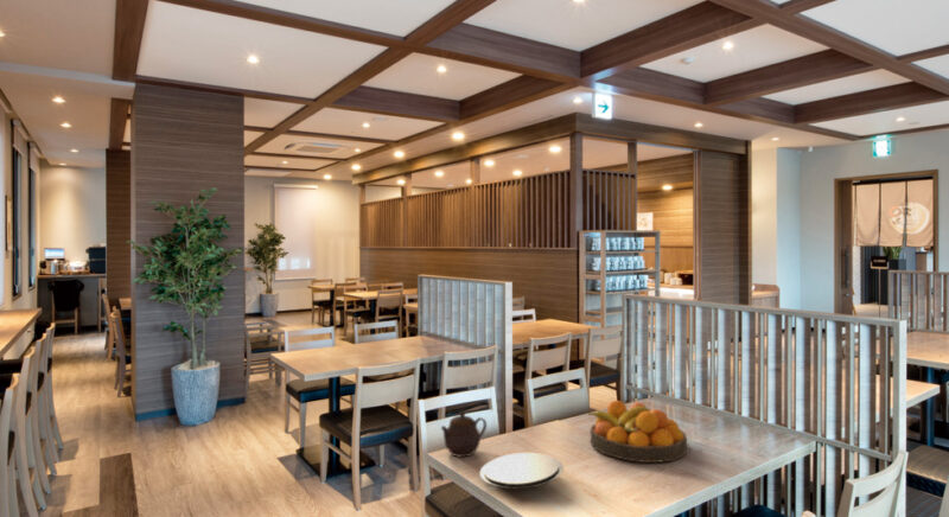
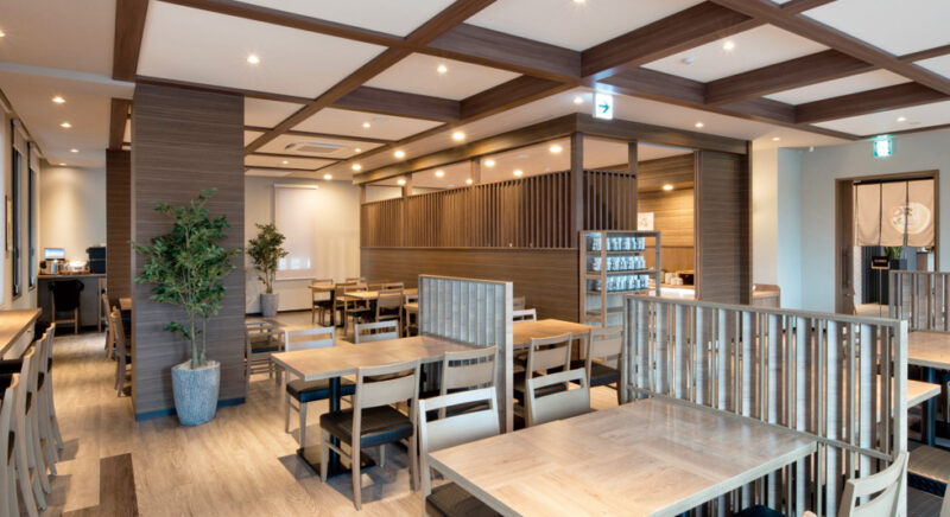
- plate (521, 472)
- teapot (464, 432)
- fruit bowl (637, 425)
